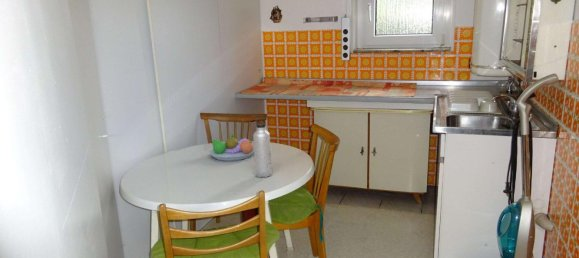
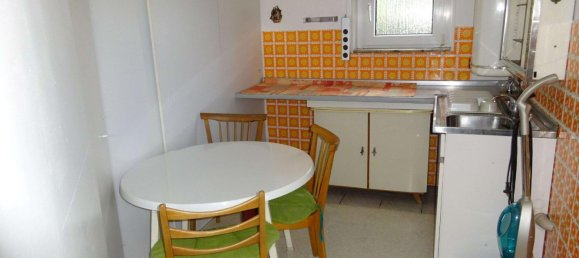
- fruit bowl (230, 146)
- water bottle (262, 147)
